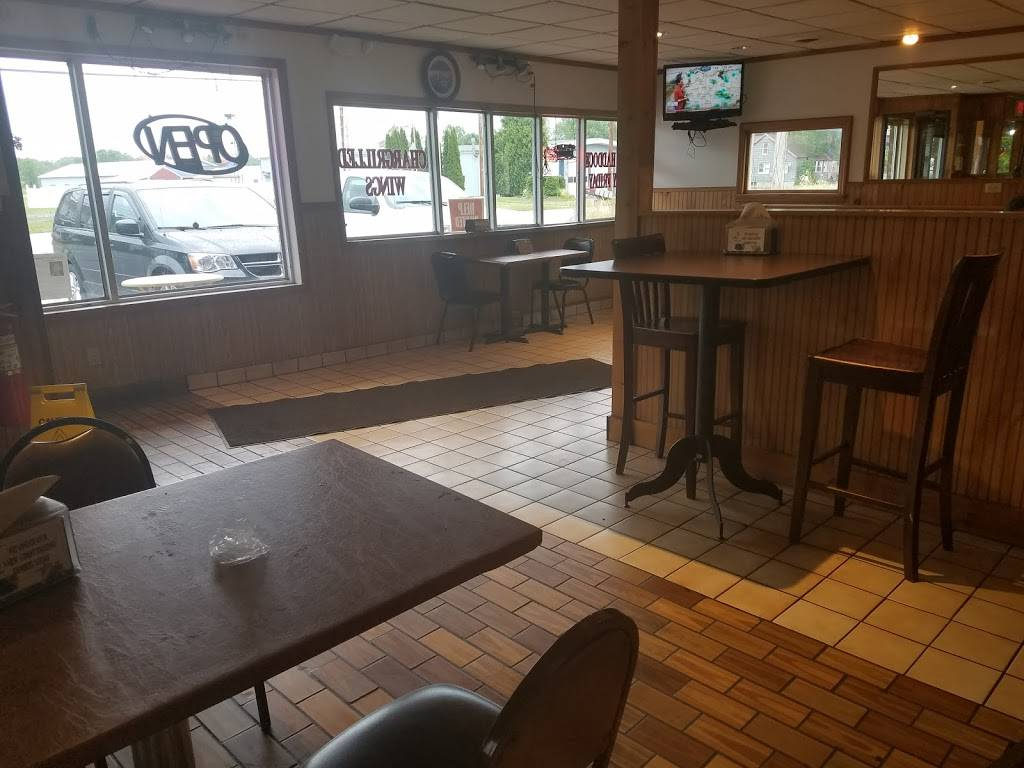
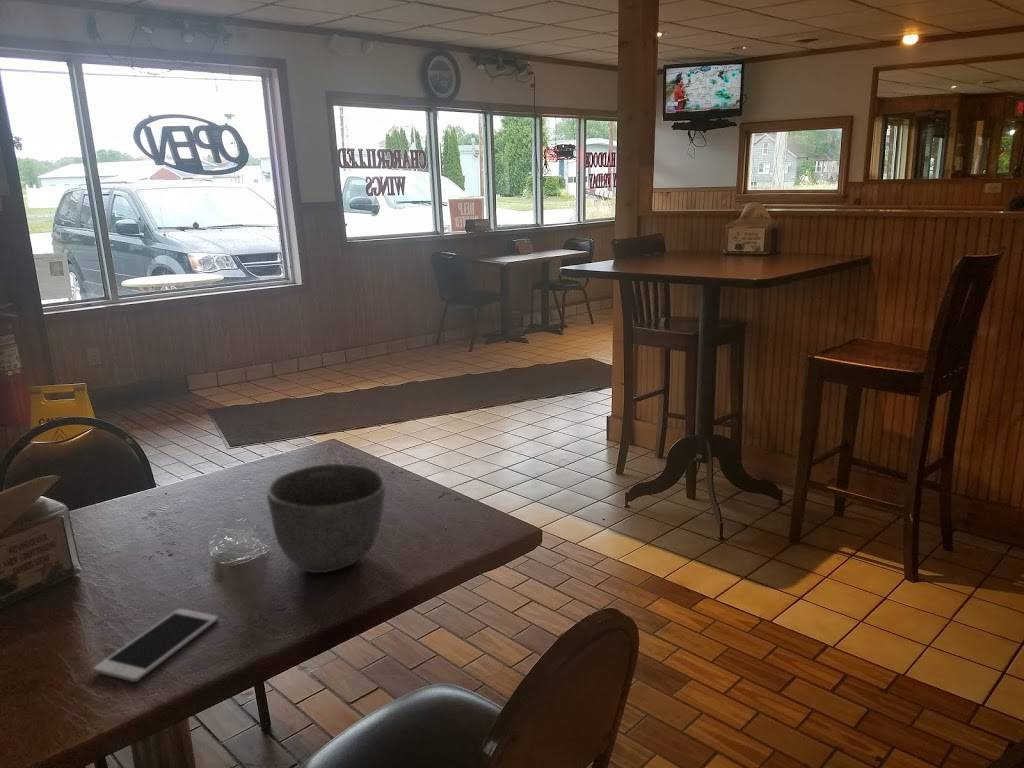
+ bowl (330, 522)
+ cell phone (159, 642)
